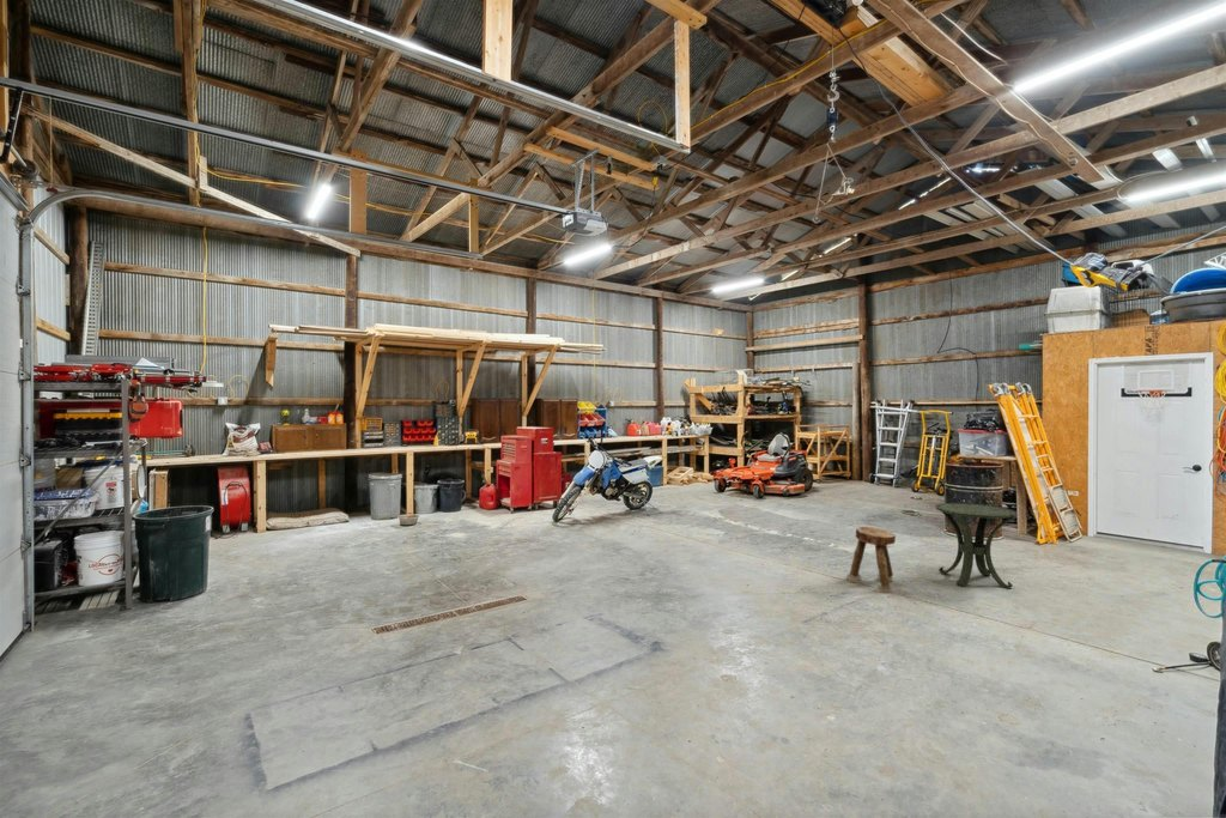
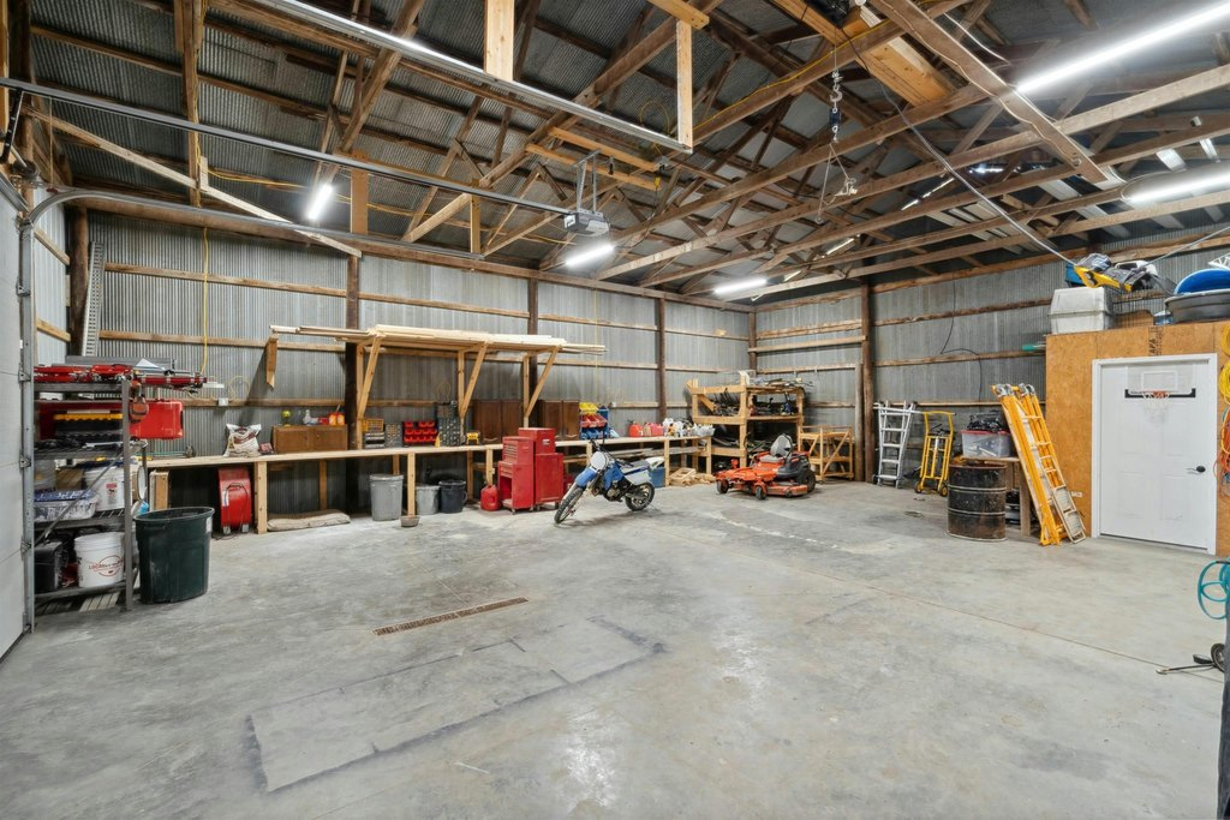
- stool (876, 557)
- side table (973, 544)
